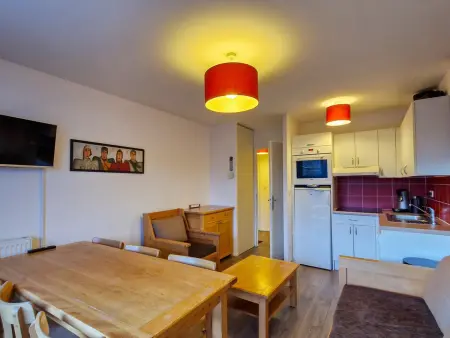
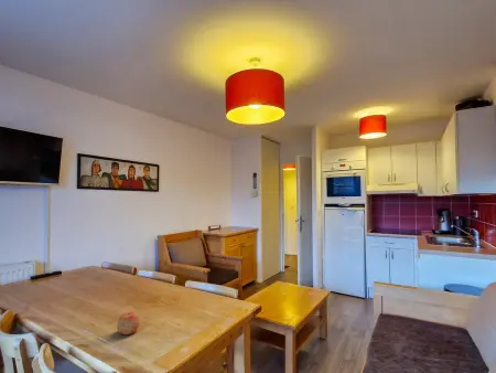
+ apple (128, 322)
